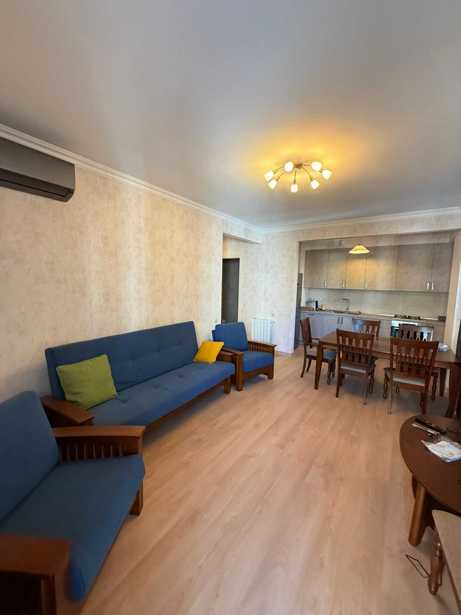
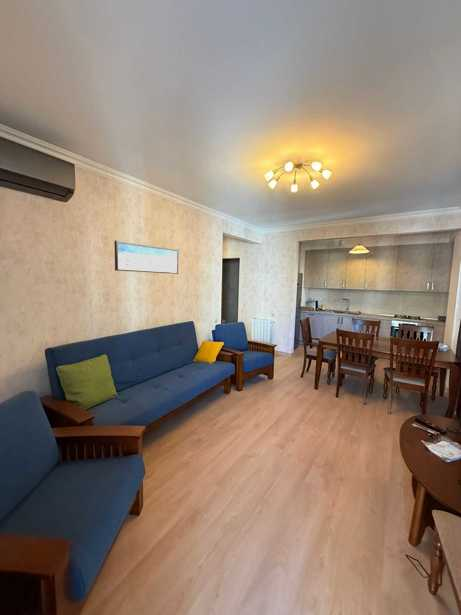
+ wall art (150, 259)
